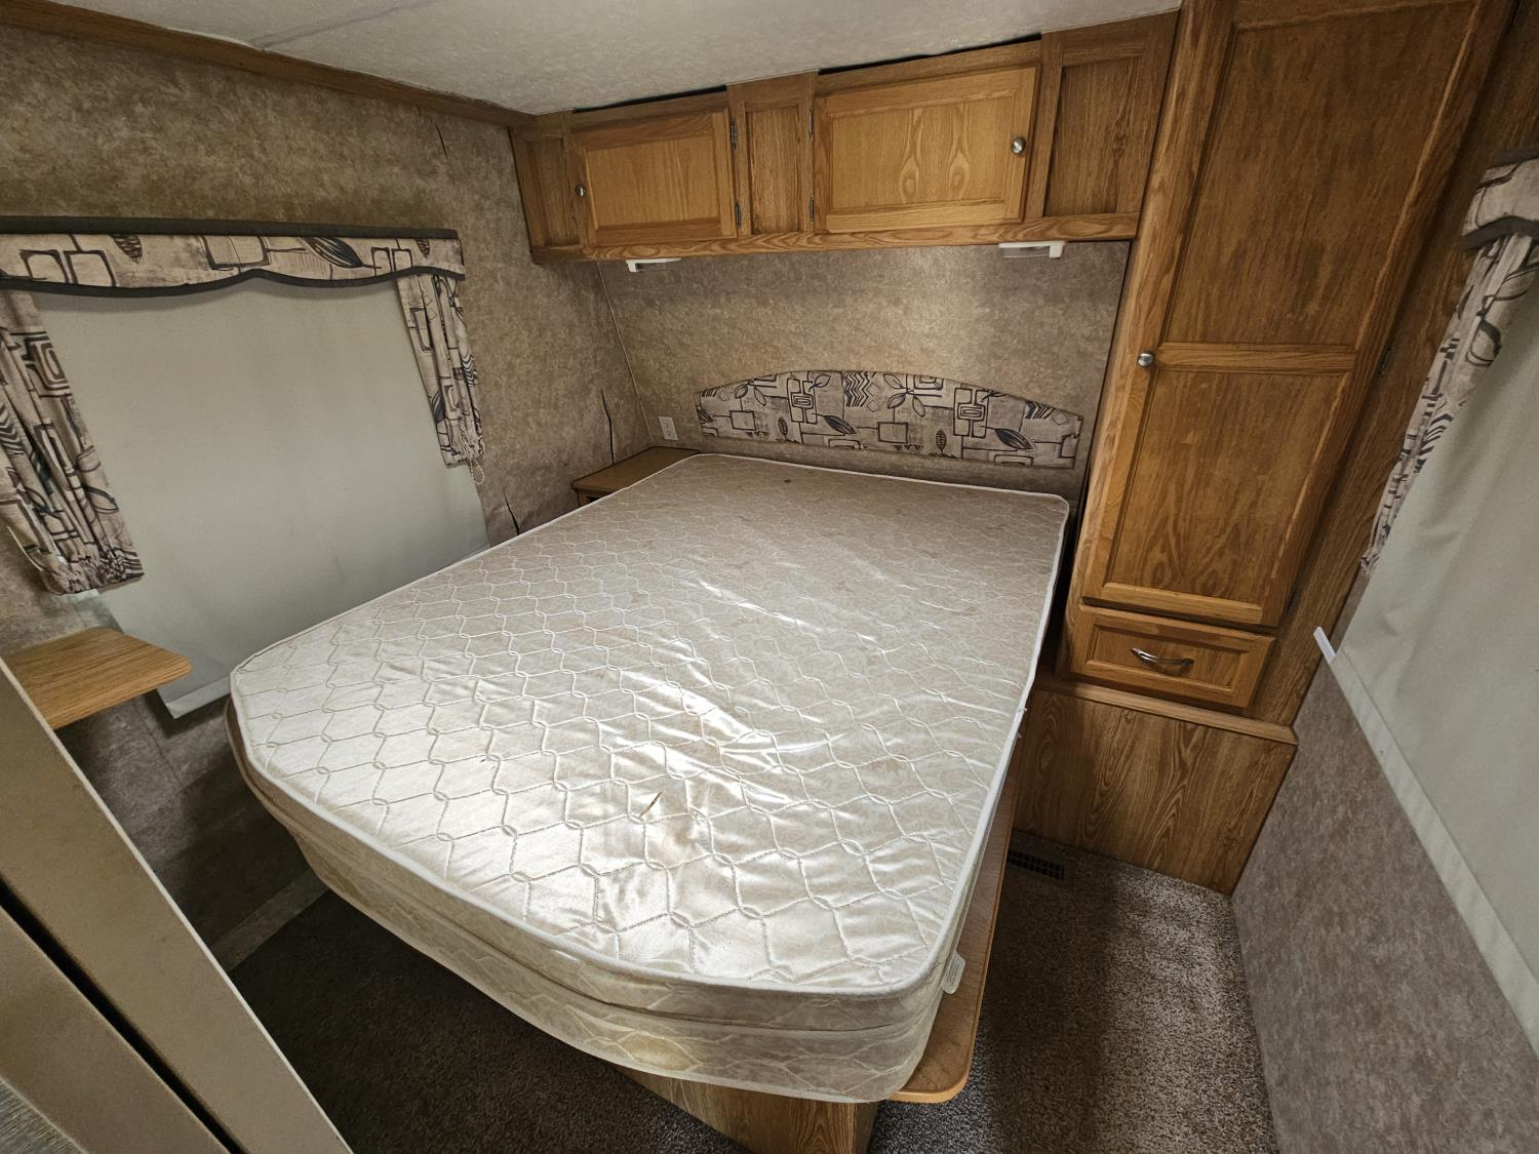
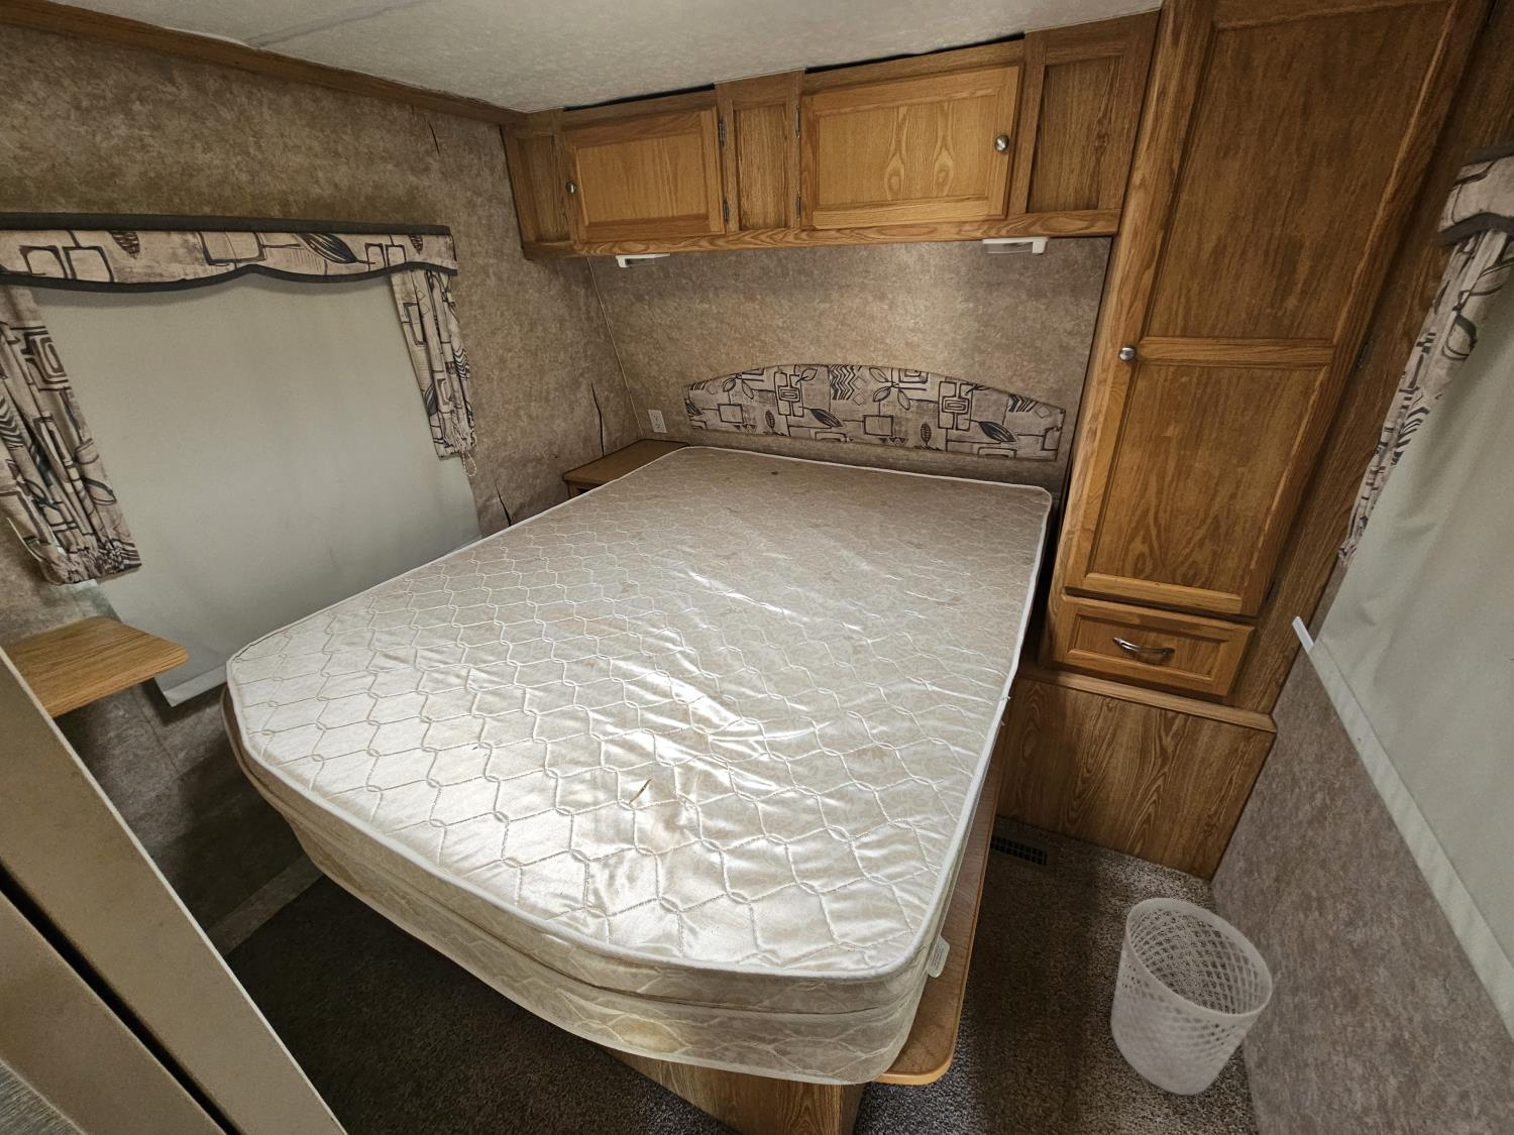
+ wastebasket (1177, 999)
